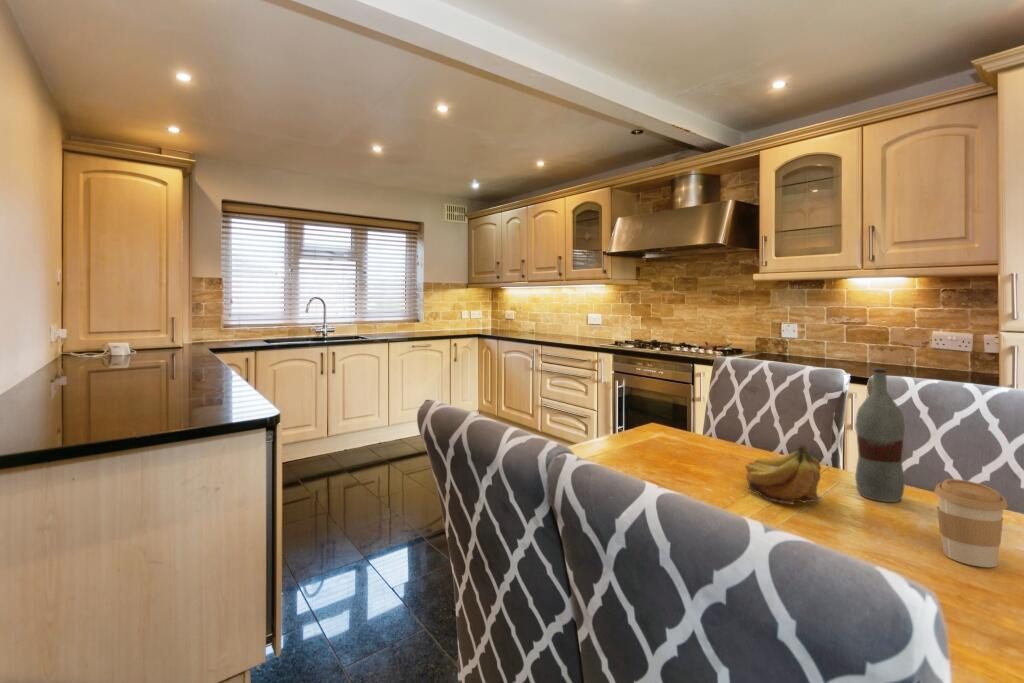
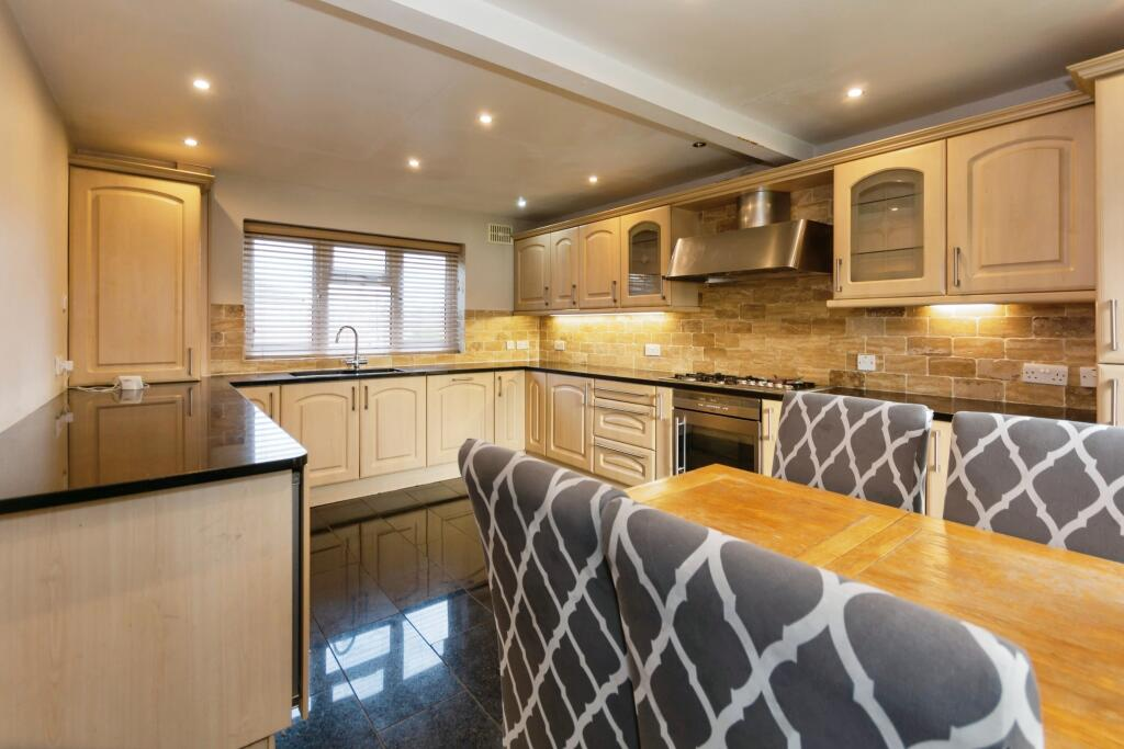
- bottle (879, 432)
- fruit (778, 466)
- coffee cup (969, 521)
